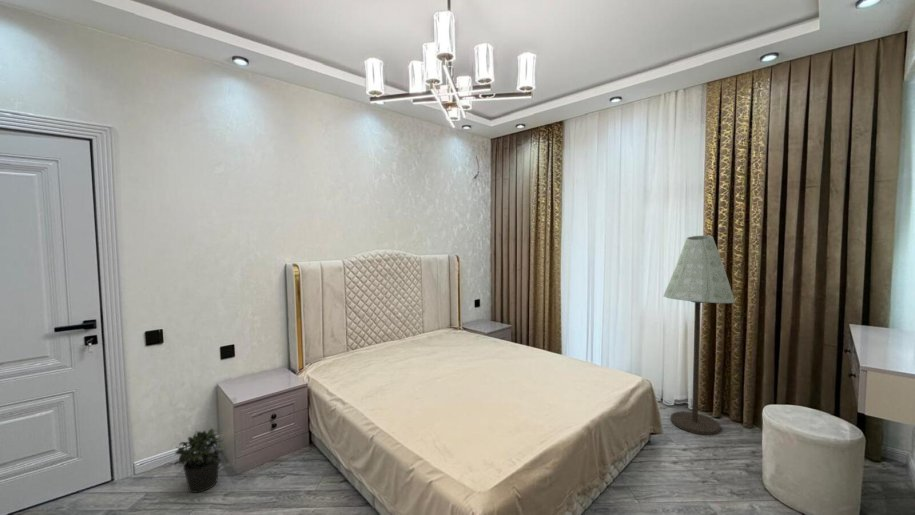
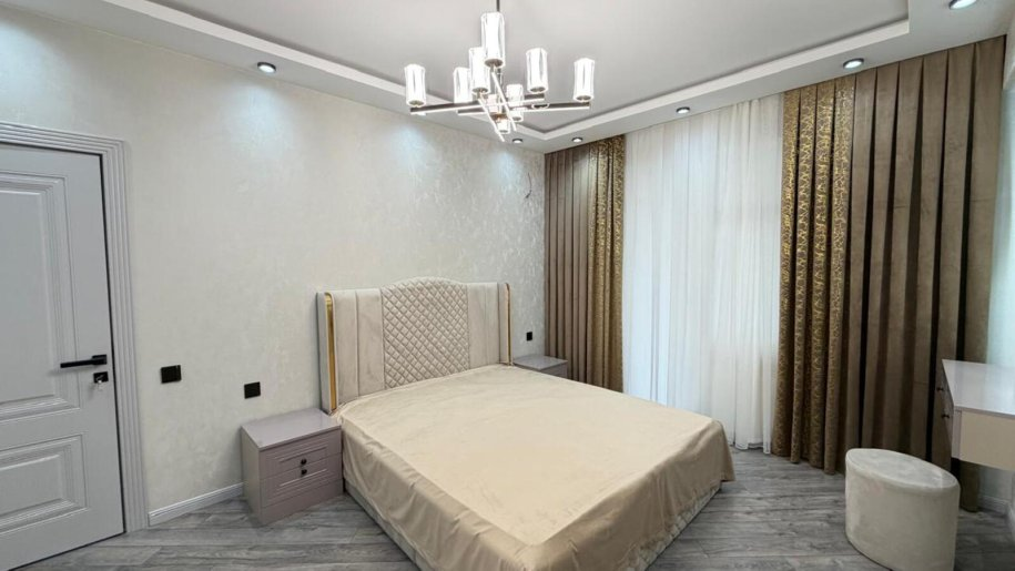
- floor lamp (697, 331)
- potted plant (201, 458)
